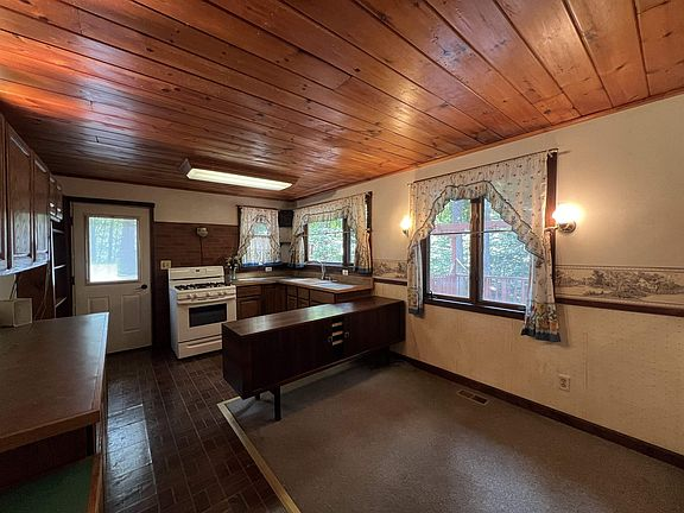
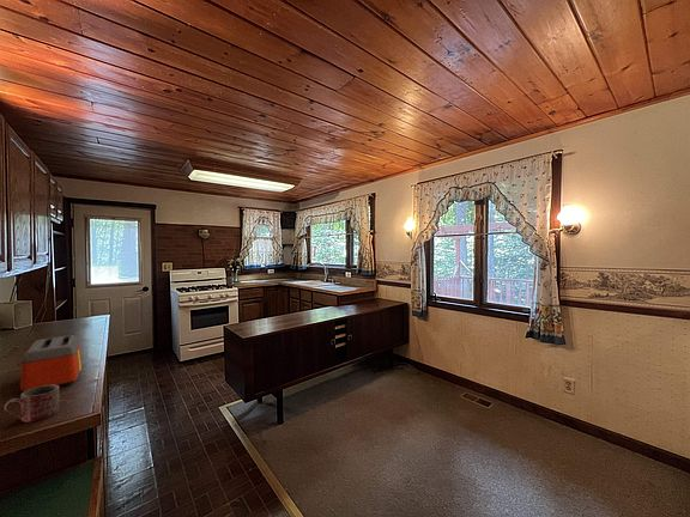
+ mug (34, 403)
+ toaster (54, 360)
